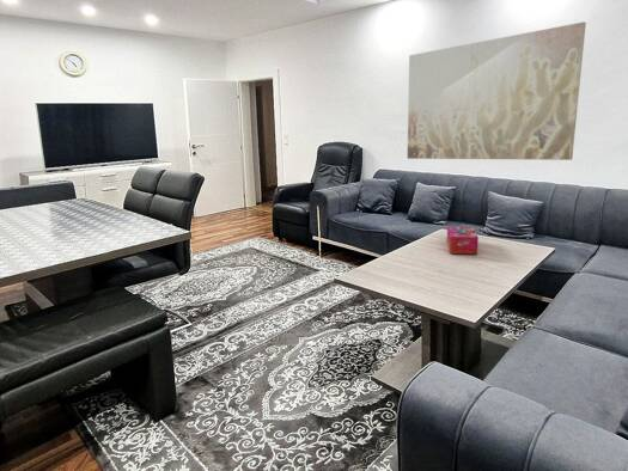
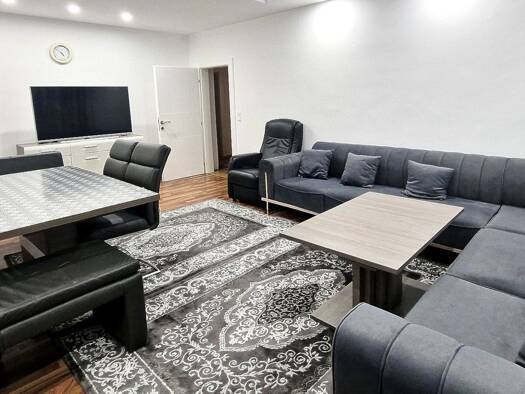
- tissue box (461, 239)
- wall art (481, 102)
